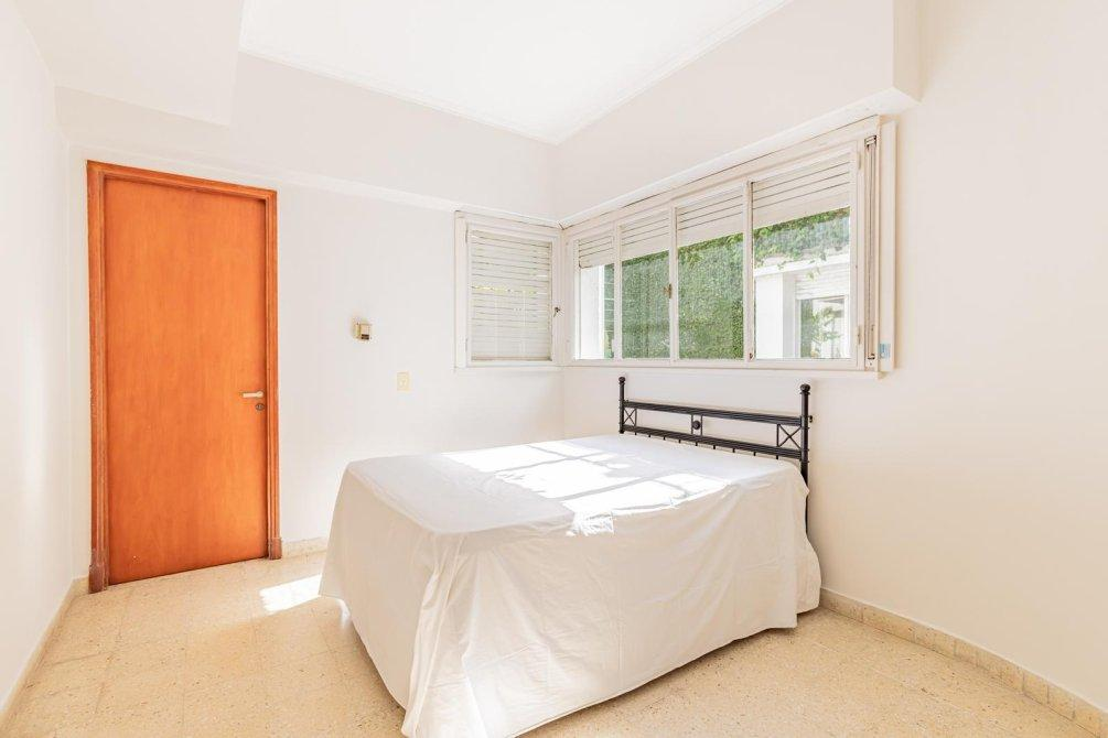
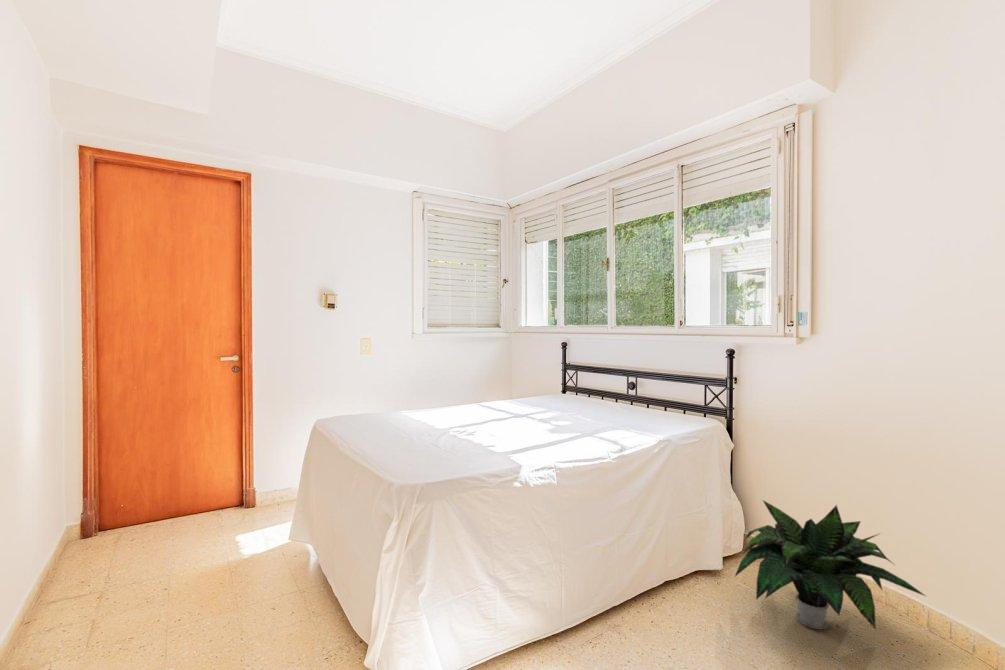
+ potted plant (817, 565)
